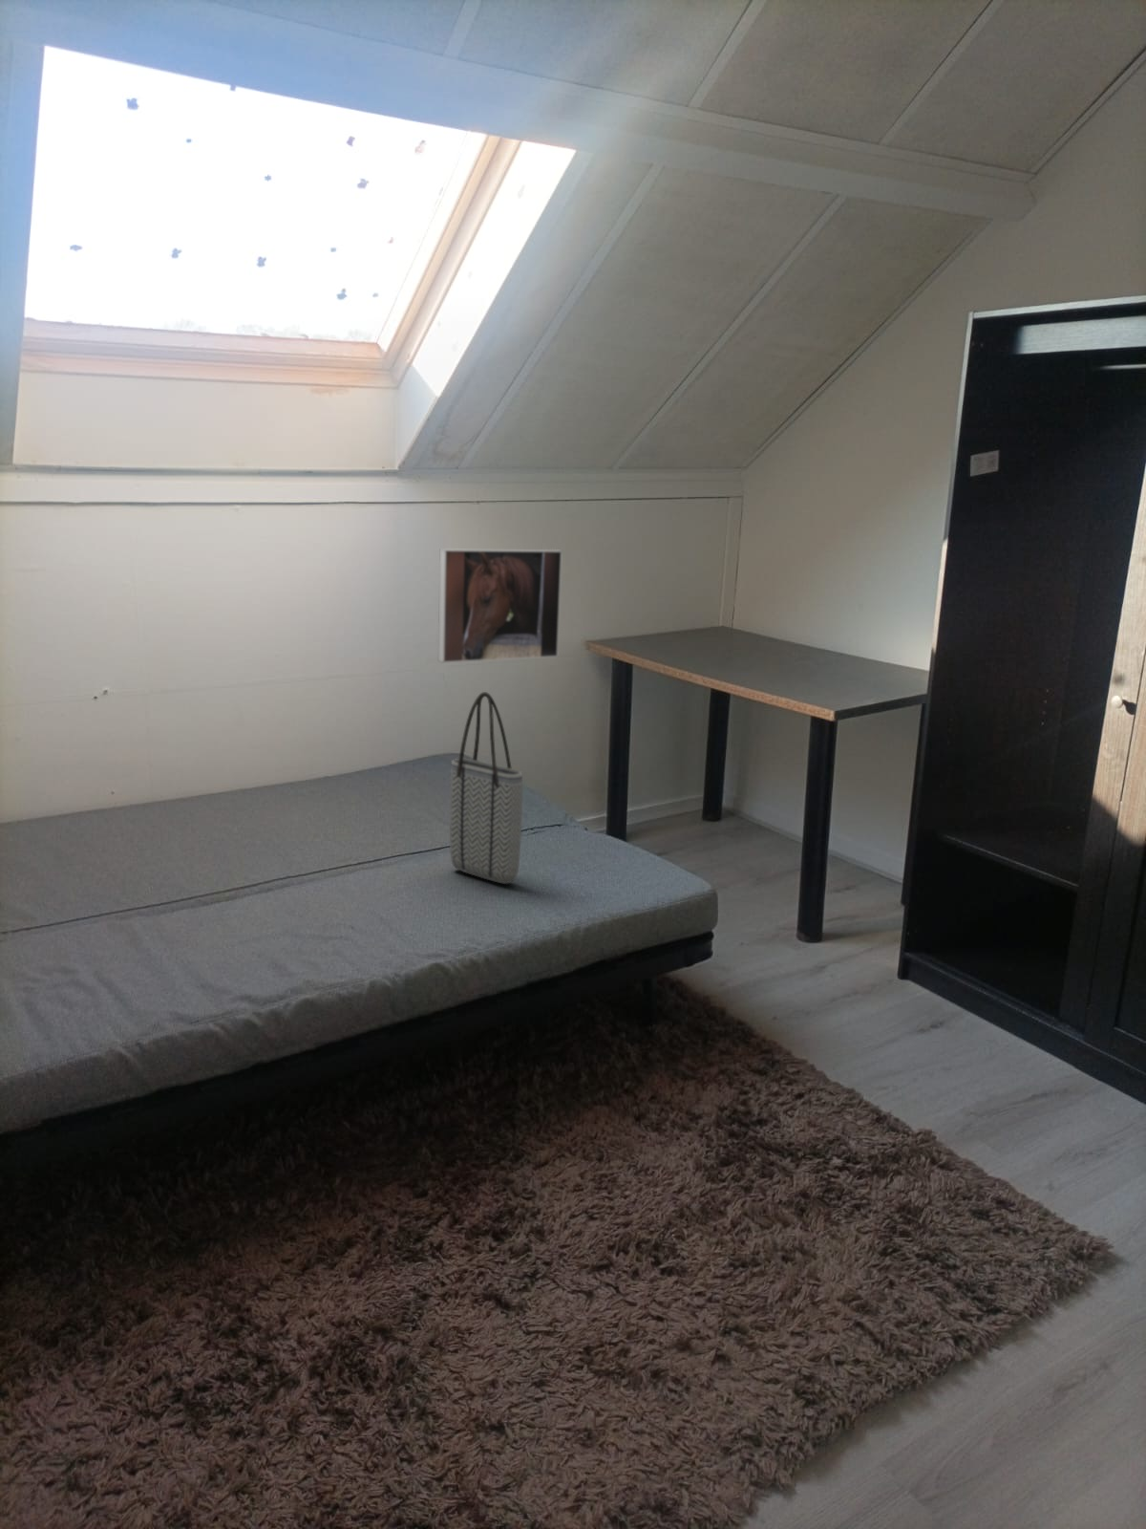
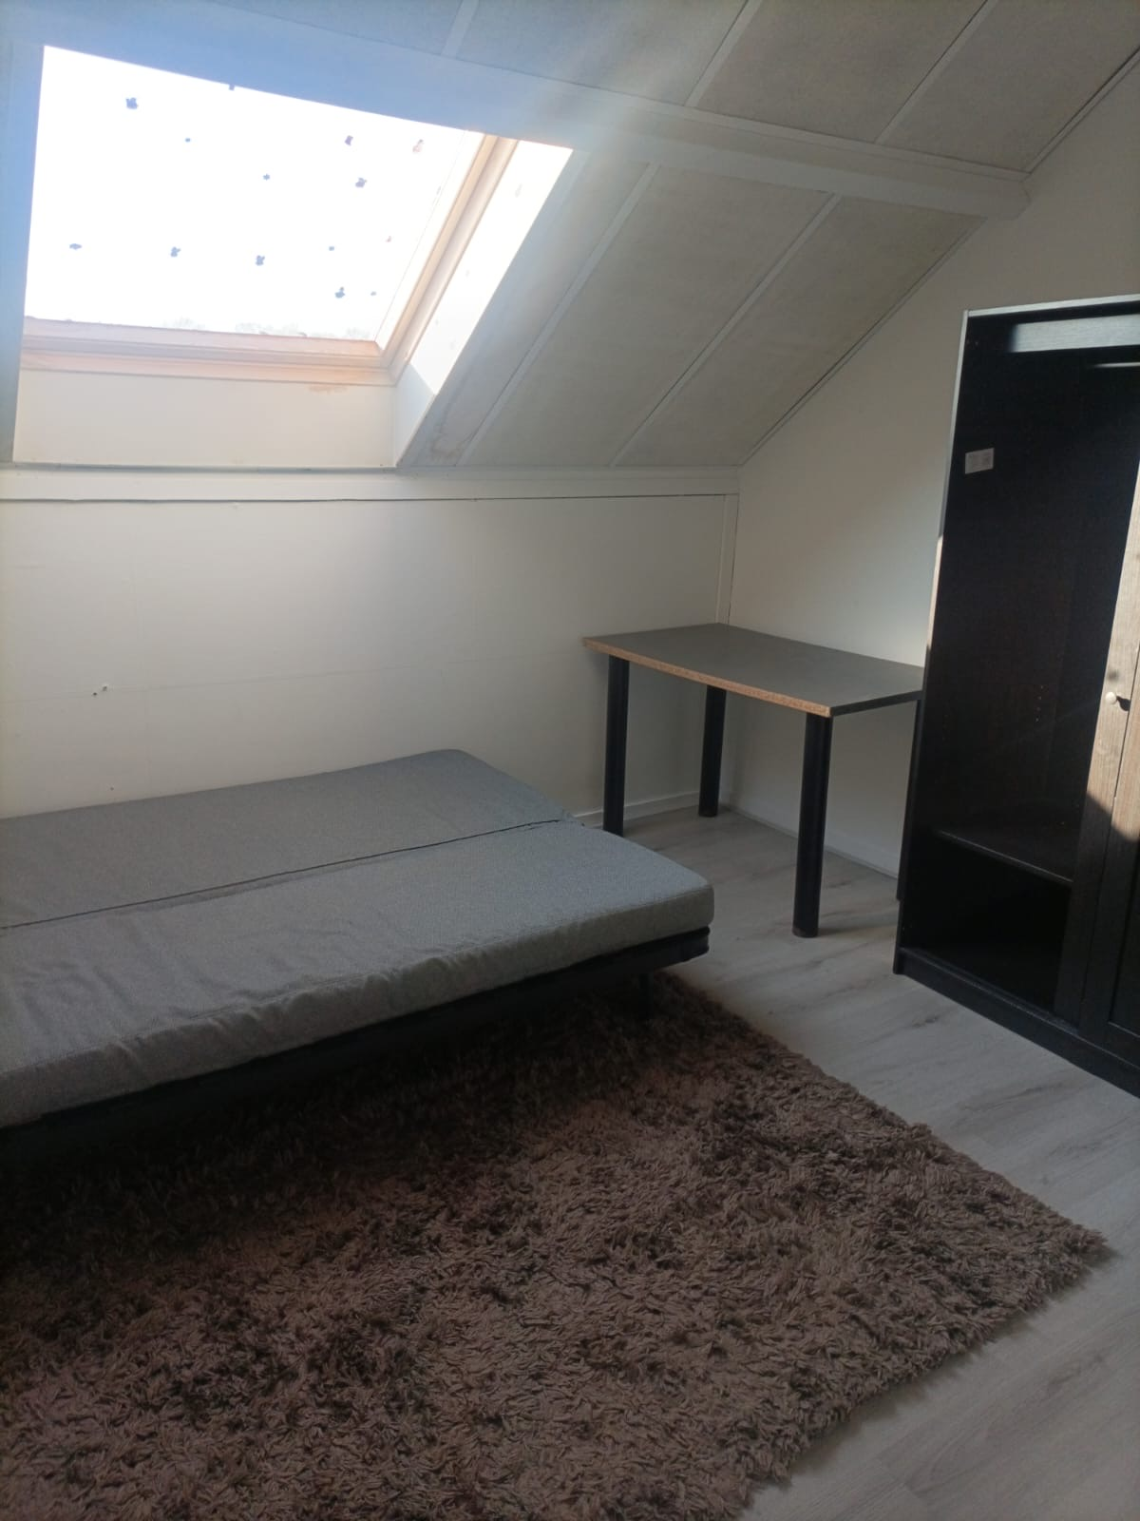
- tote bag (485, 786)
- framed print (501, 604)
